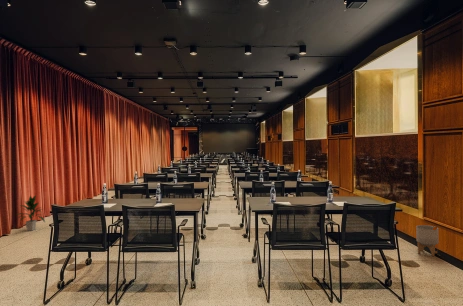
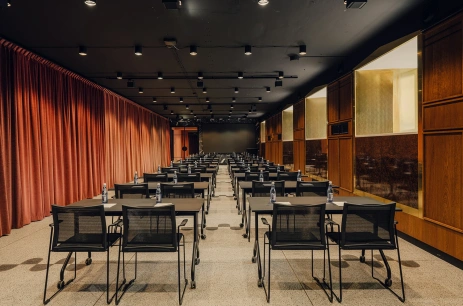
- indoor plant (31, 212)
- planter (427, 240)
